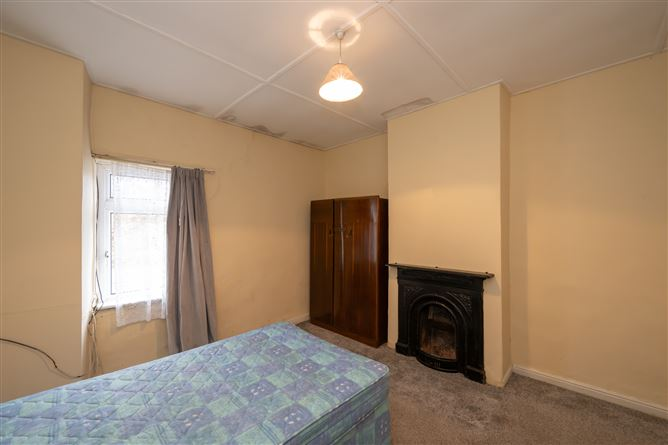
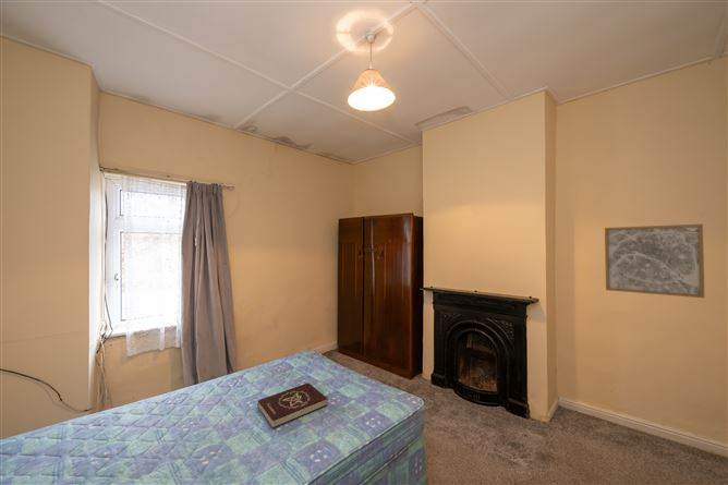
+ wall art (650, 259)
+ book (292, 402)
